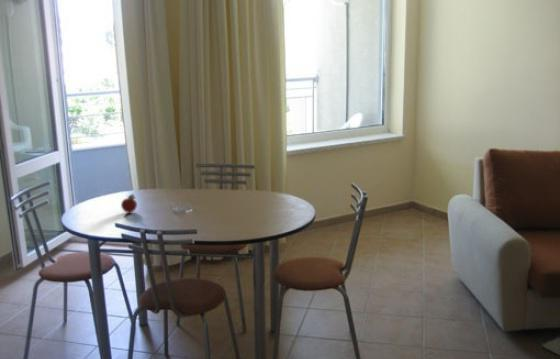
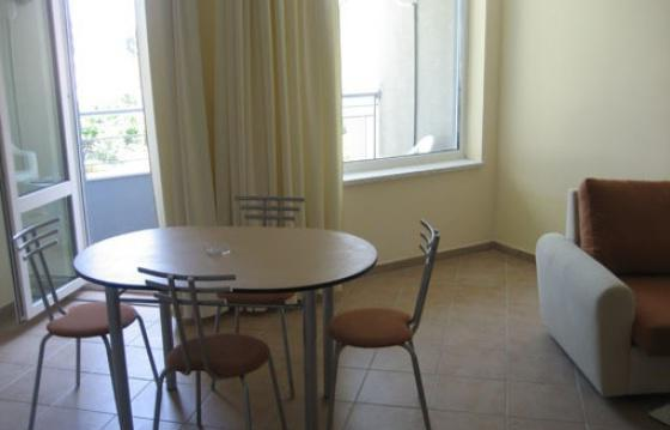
- fruit (130, 202)
